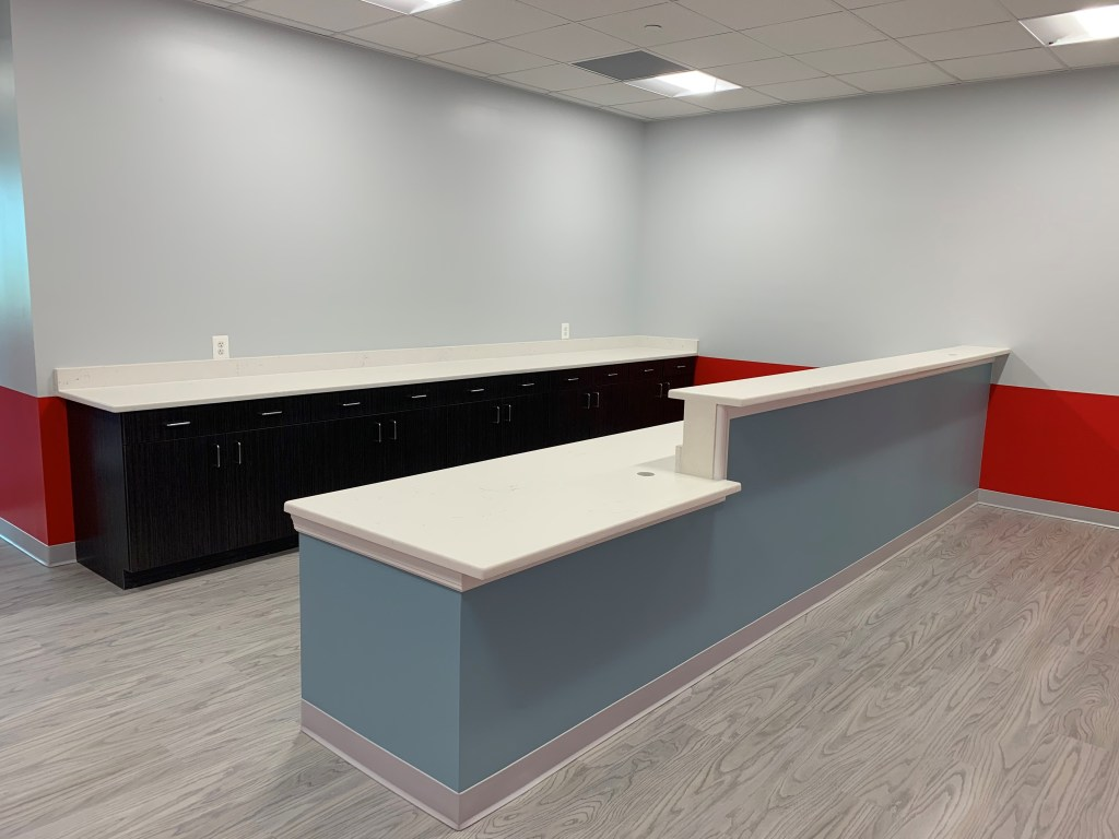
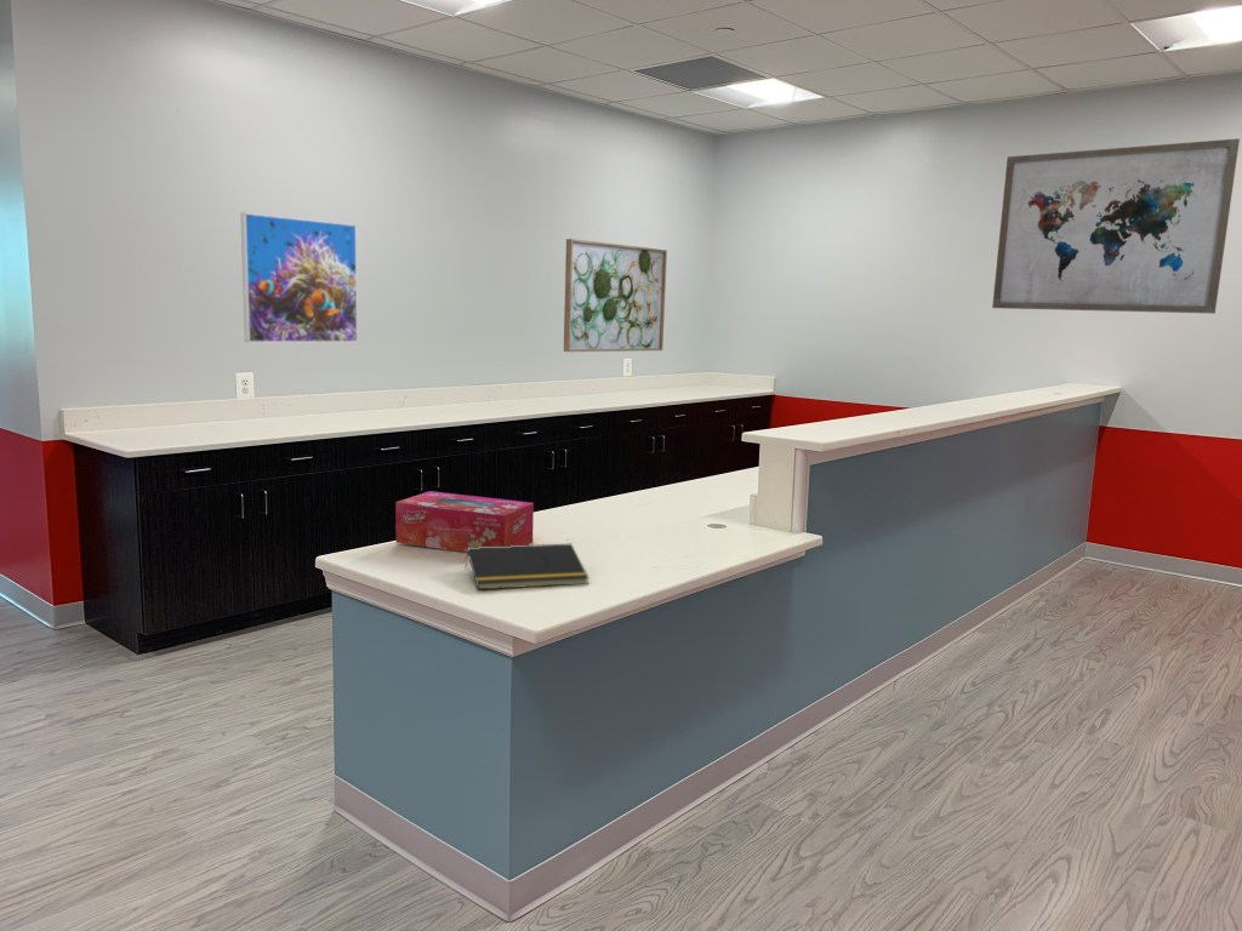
+ tissue box (465, 522)
+ wall art (1105, 230)
+ notepad (526, 565)
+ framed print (302, 281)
+ wall art (619, 298)
